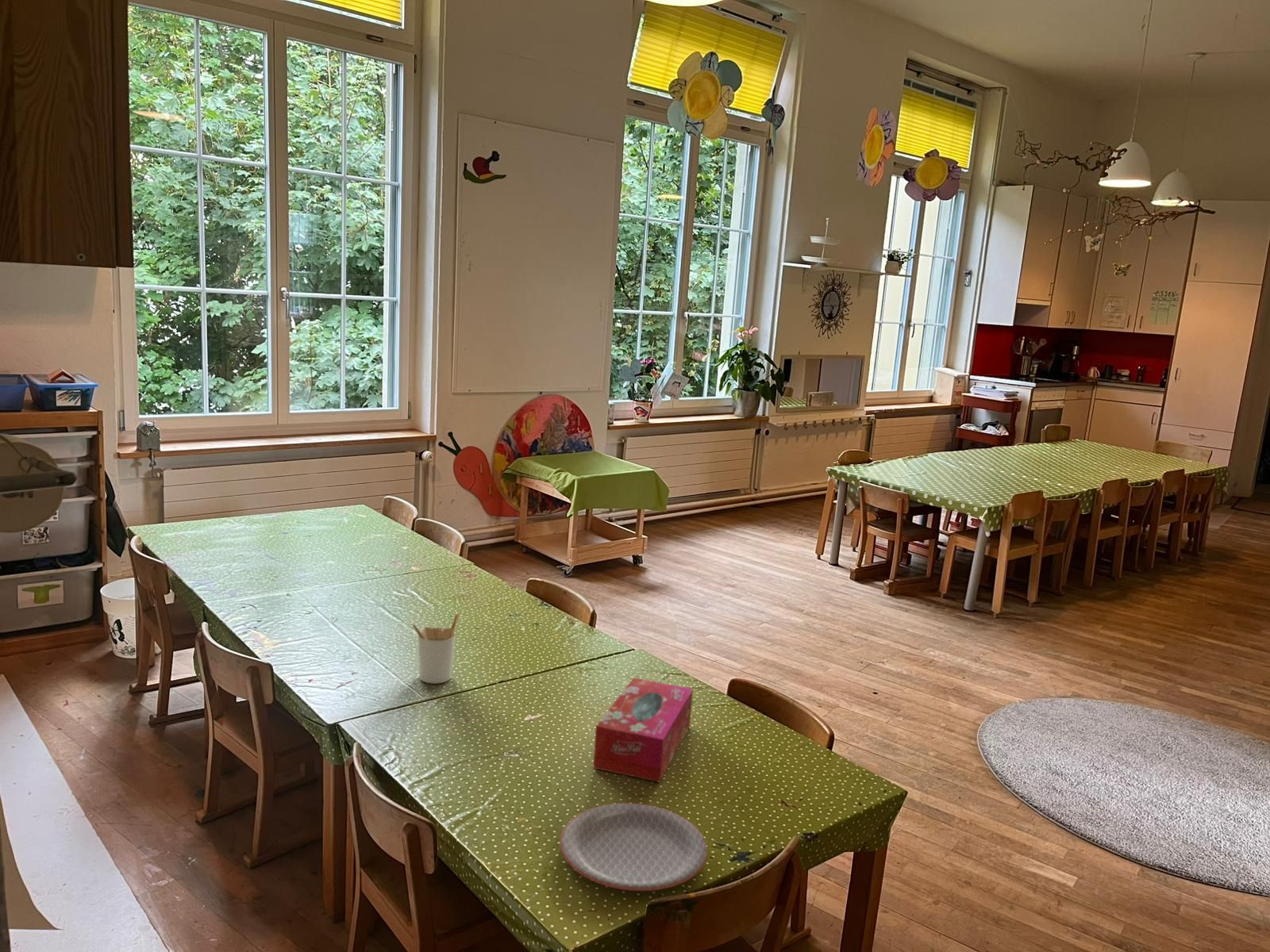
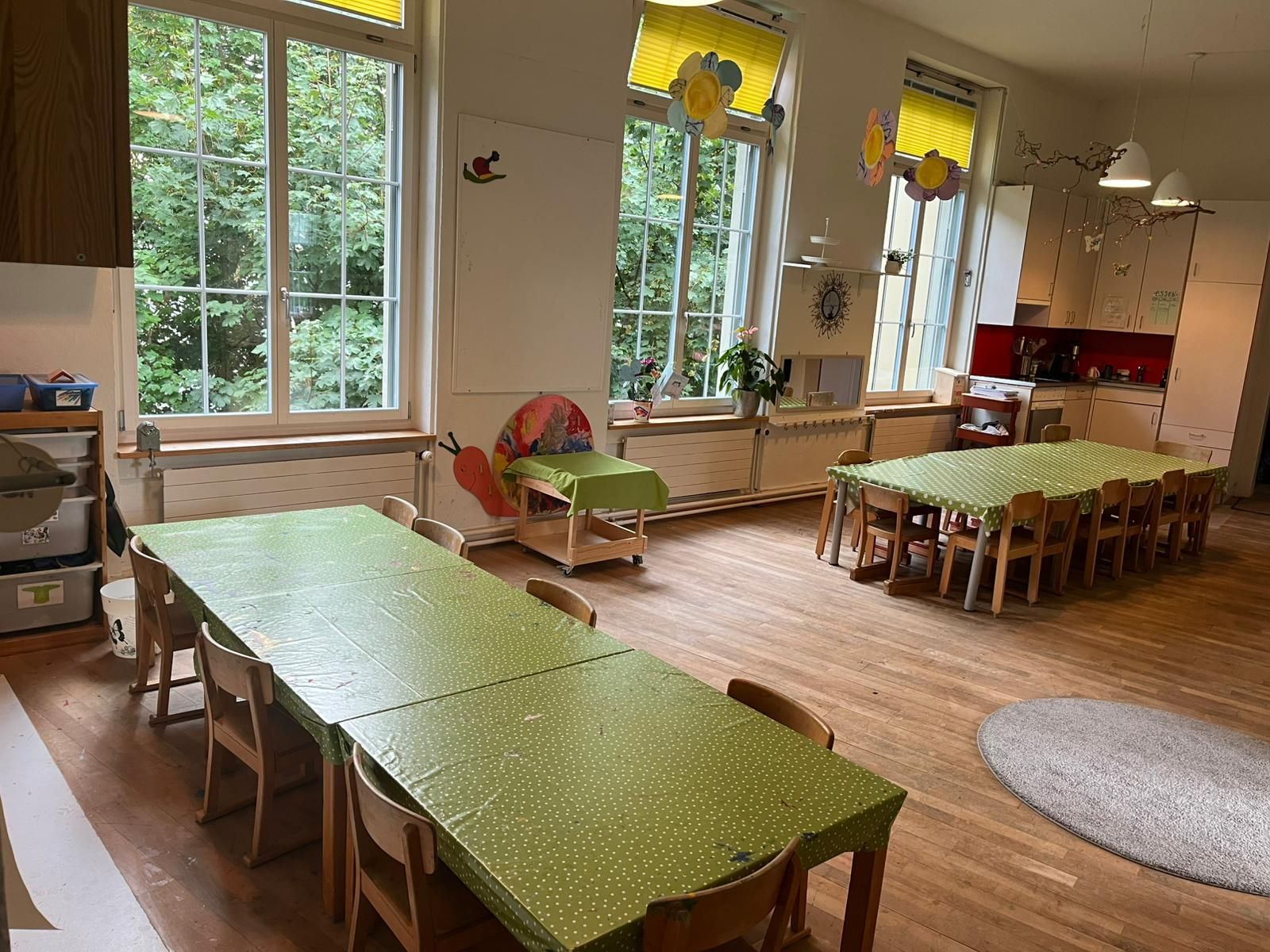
- tissue box (645, 726)
- utensil holder (437, 648)
- plate (633, 847)
